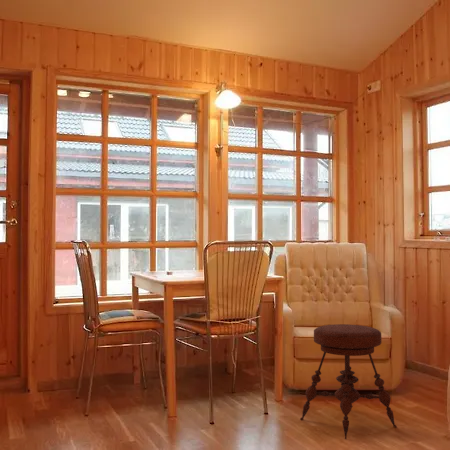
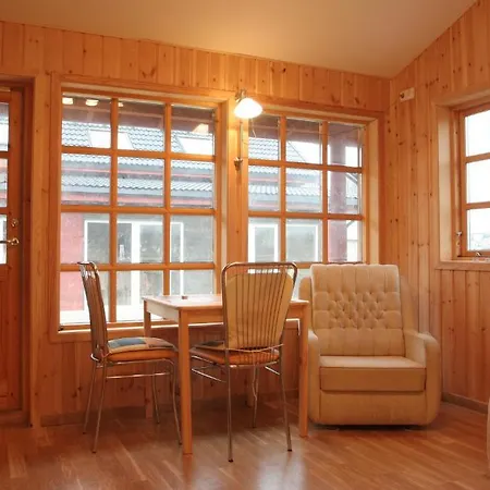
- stool (347, 374)
